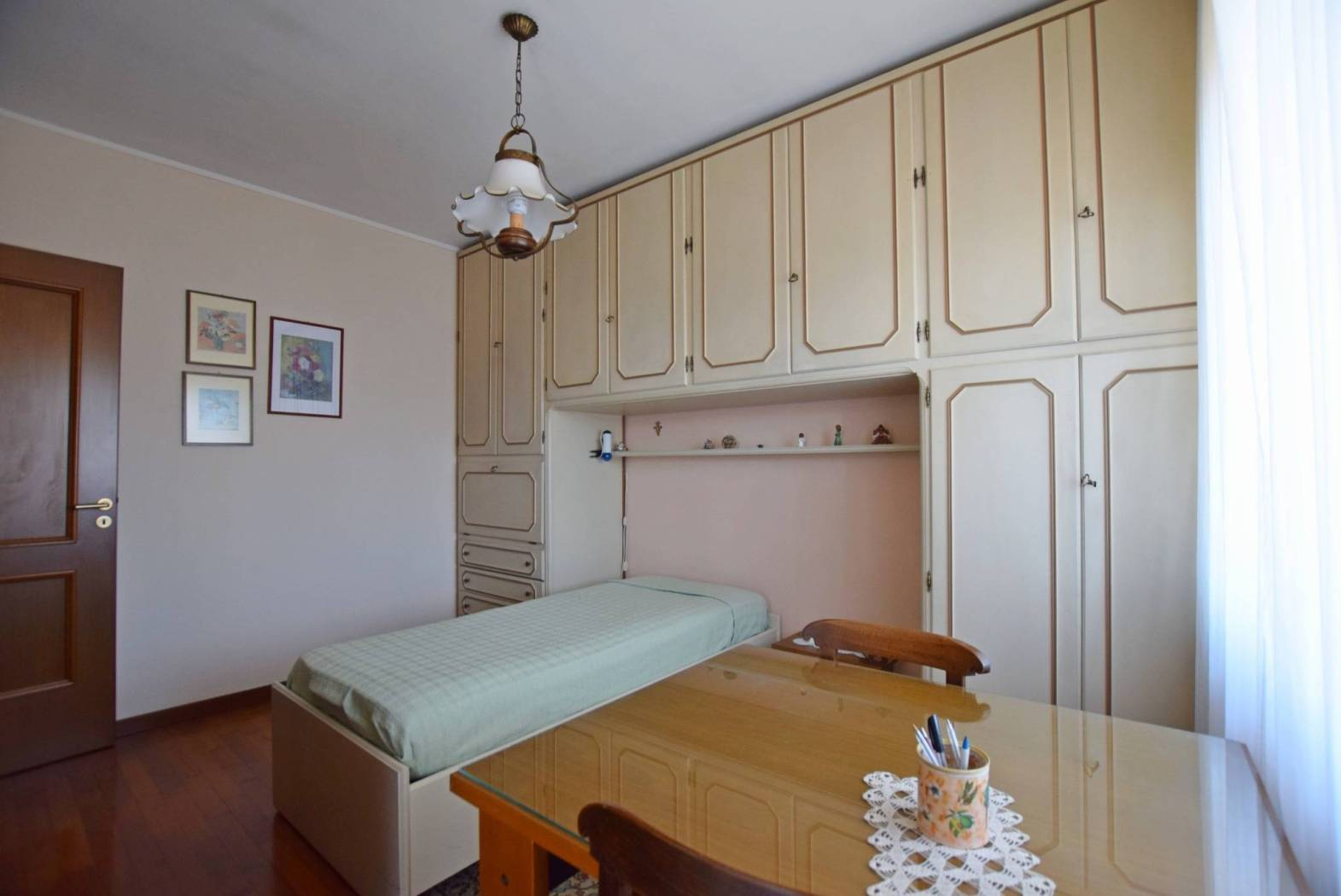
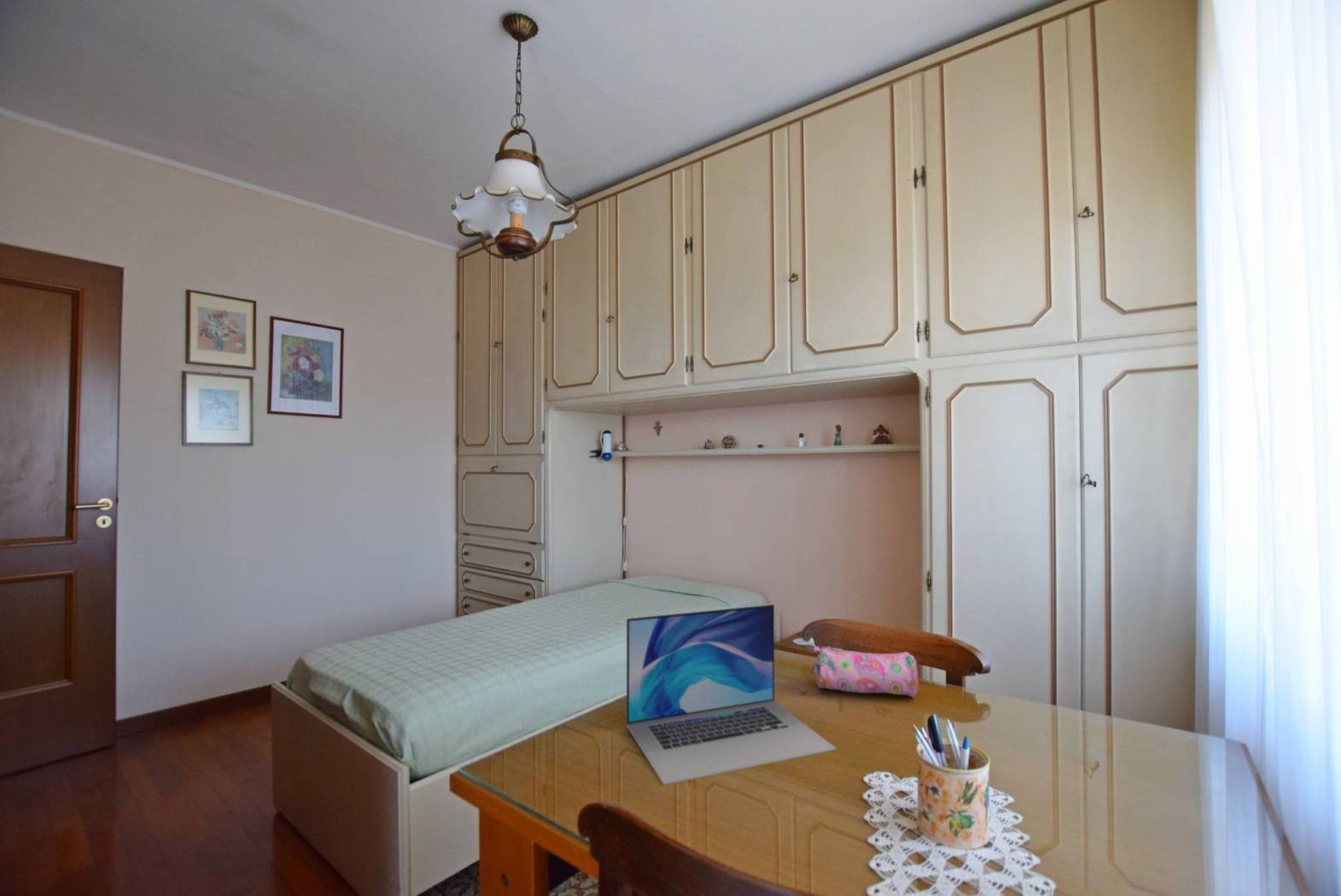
+ laptop (726, 681)
+ pencil case (864, 670)
